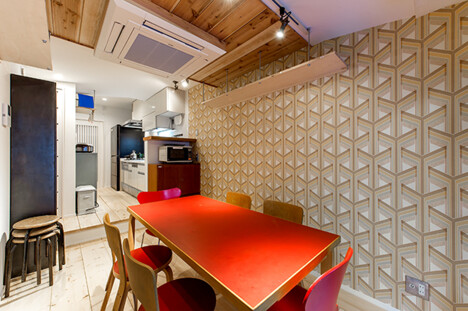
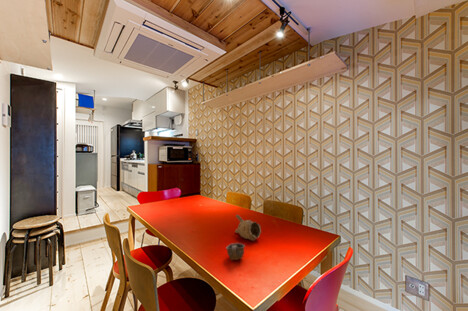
+ teapot (245, 226)
+ cup (234, 250)
